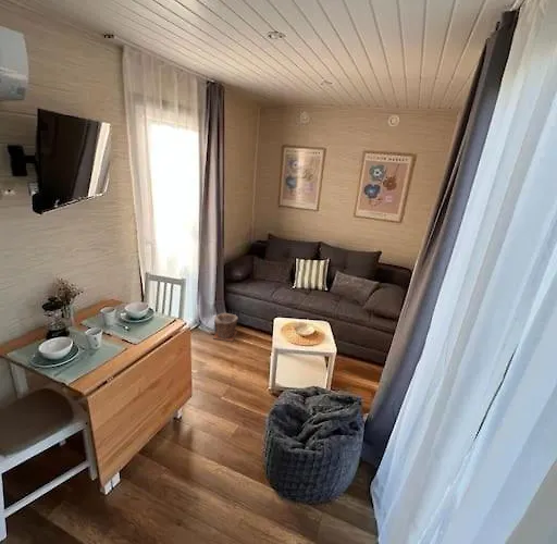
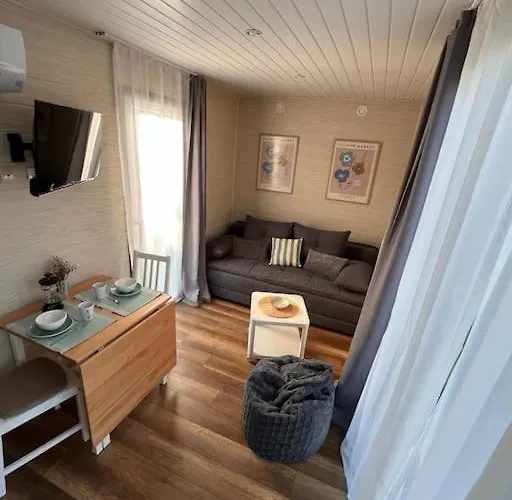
- plant pot (225, 325)
